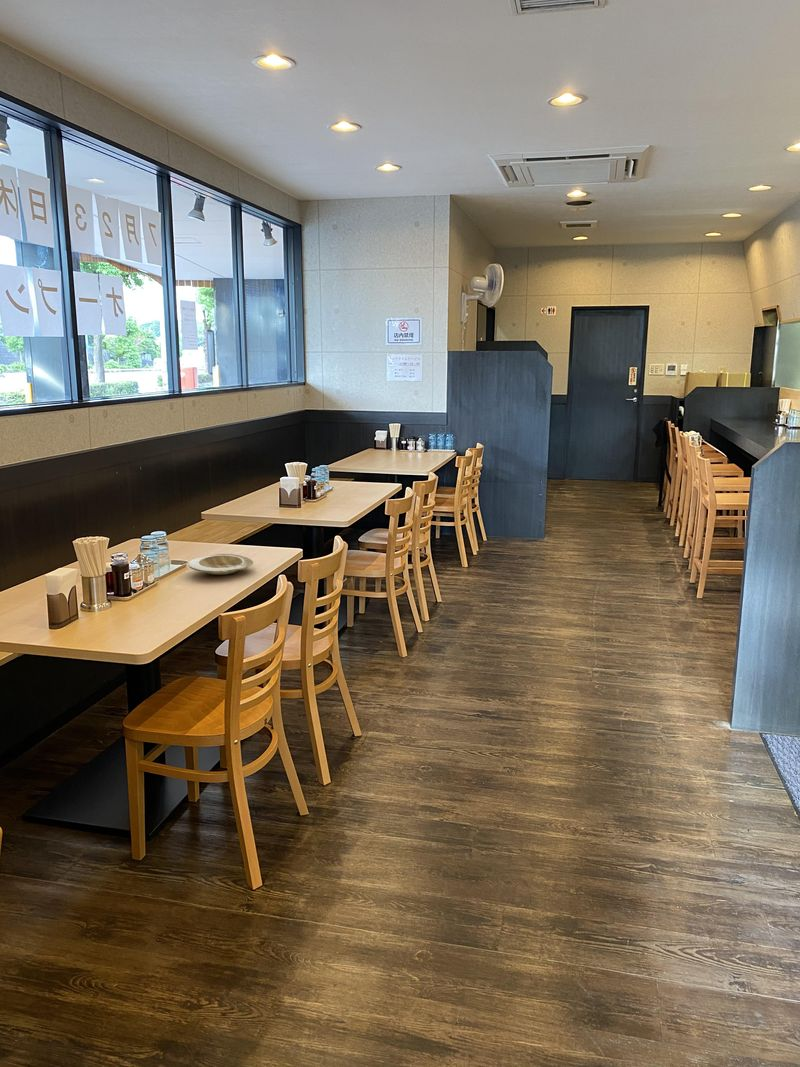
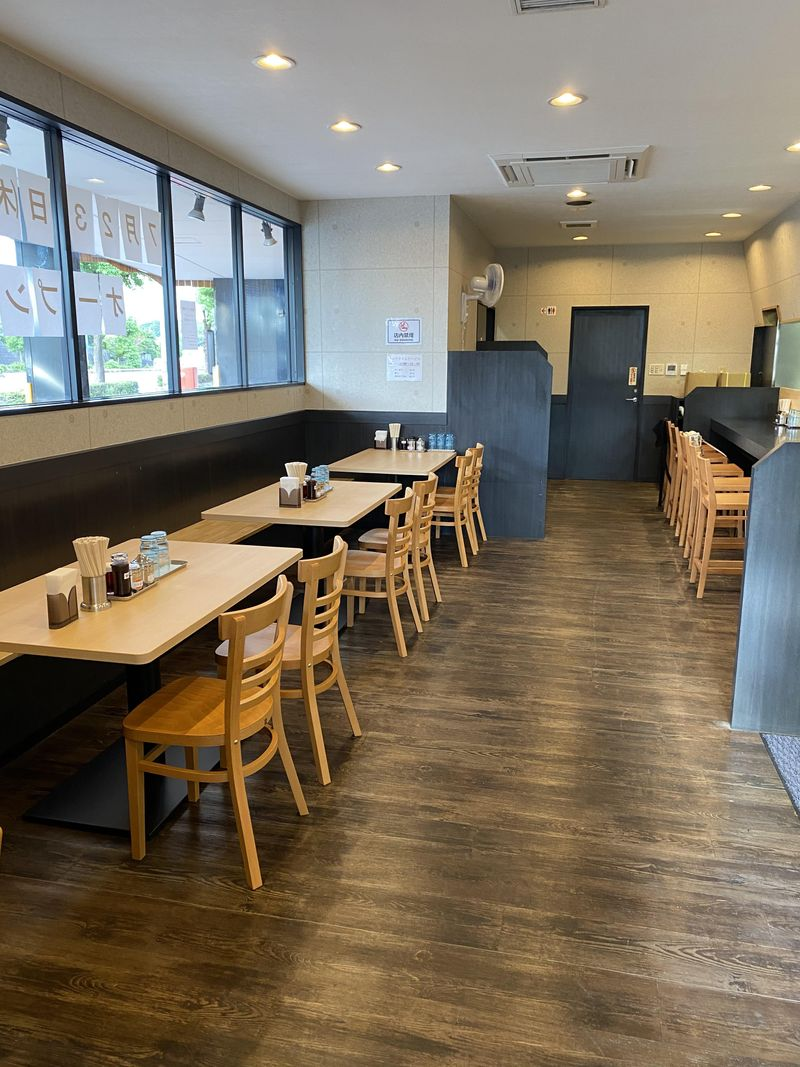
- plate (221, 566)
